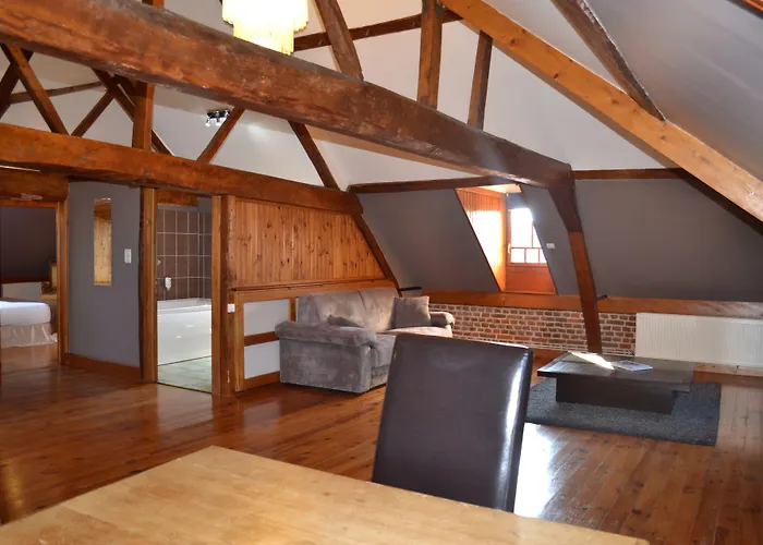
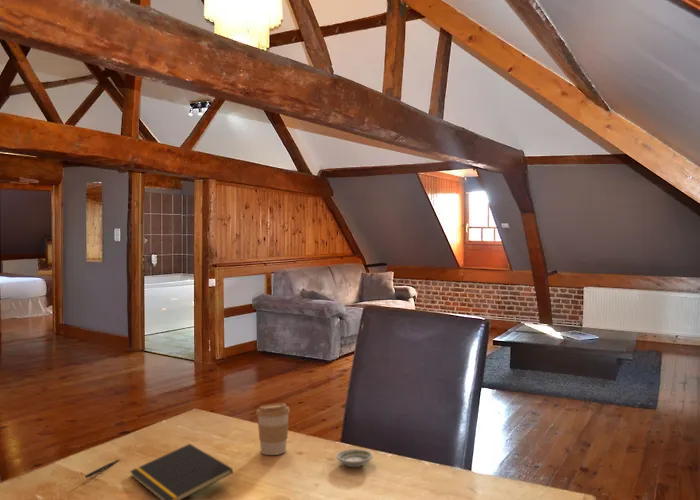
+ saucer (354, 459)
+ notepad (180, 472)
+ coffee cup (273, 427)
+ pen (104, 467)
